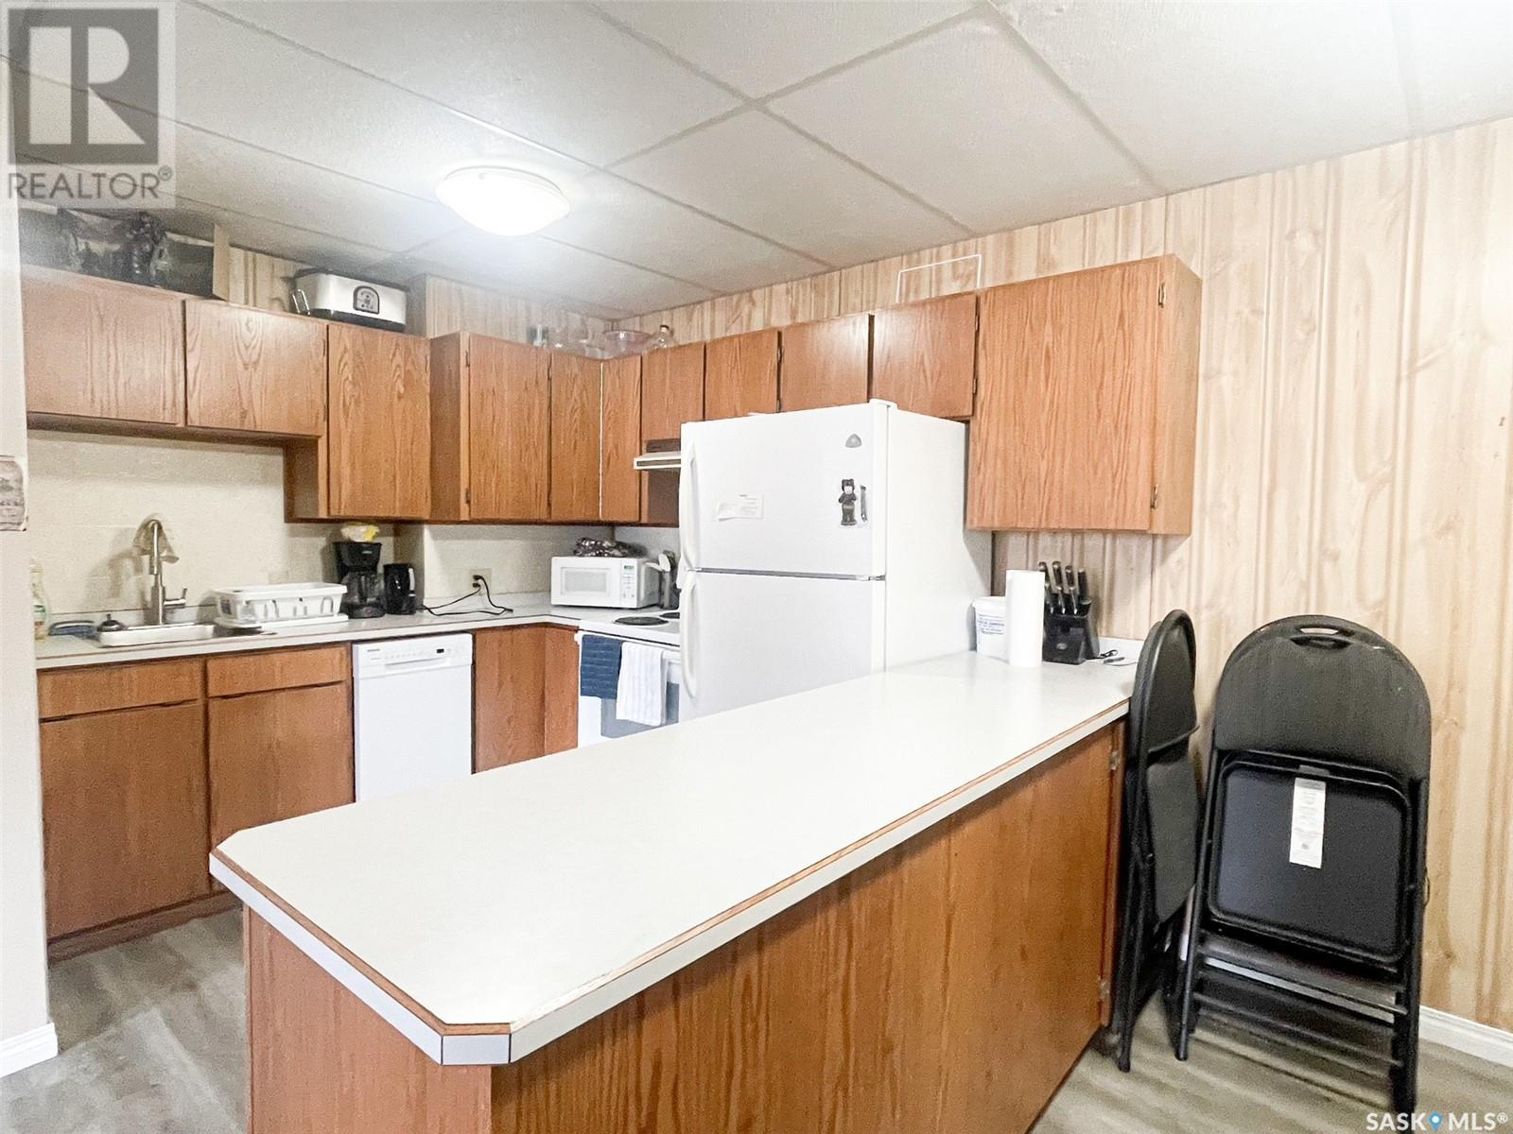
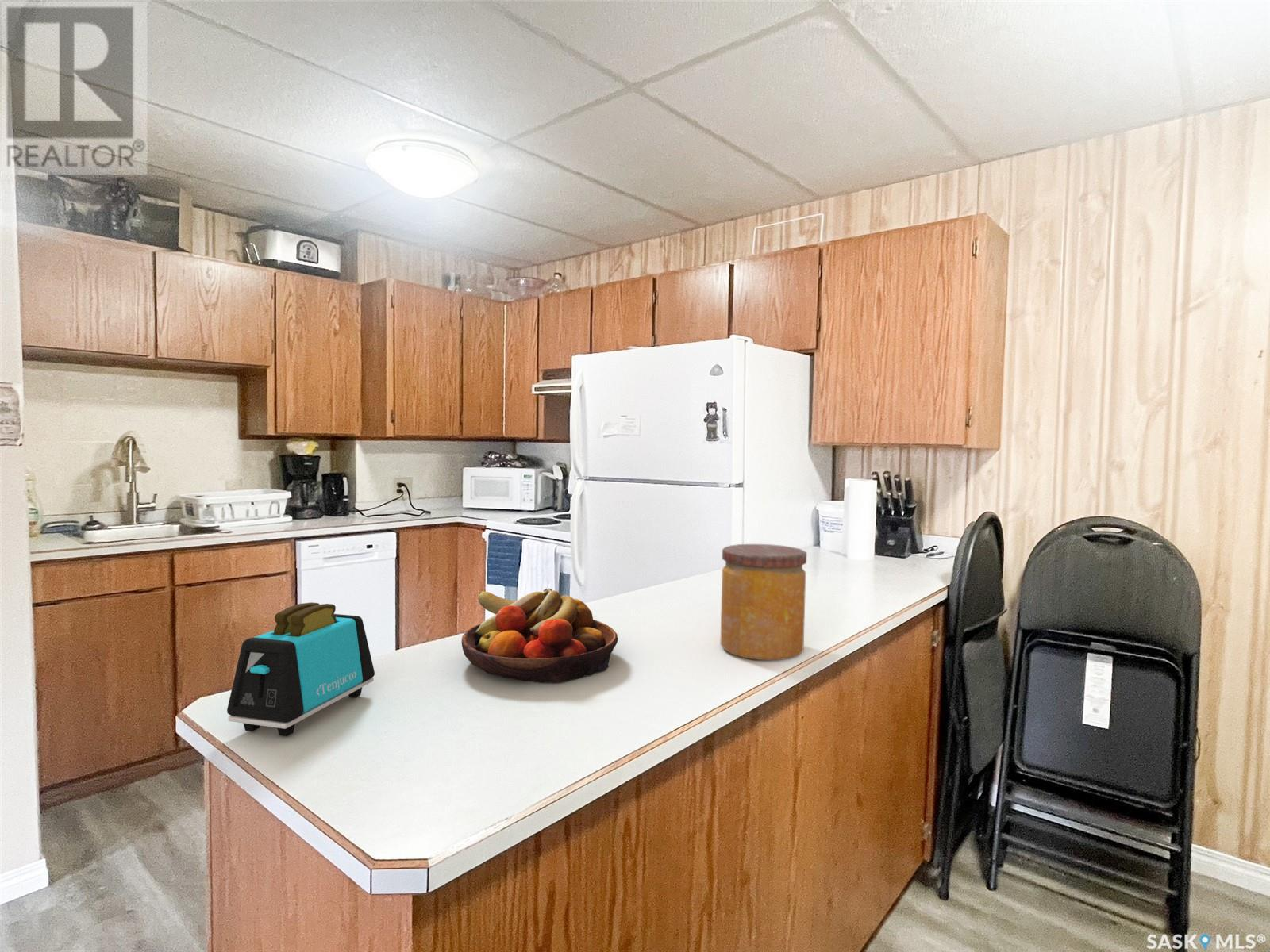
+ toaster (306, 659)
+ jar (763, 599)
+ fruit bowl (538, 628)
